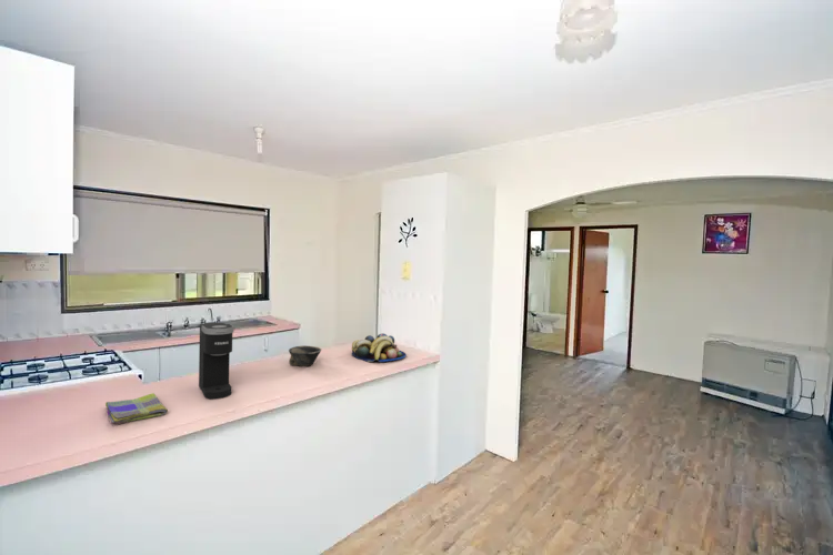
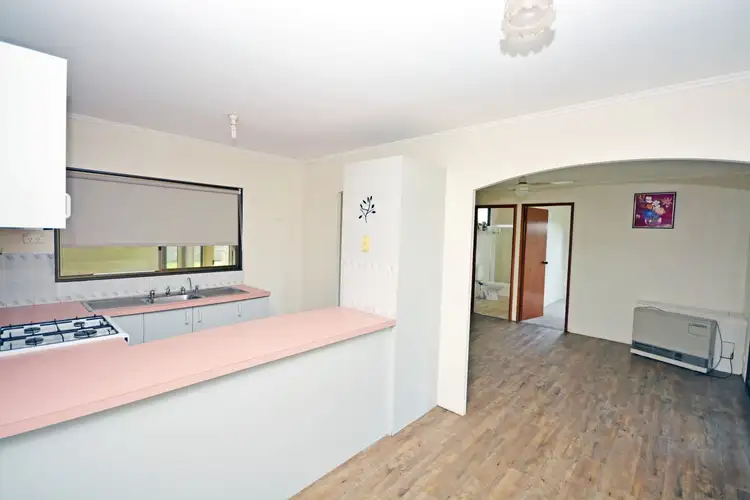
- dish towel (136, 407)
- fruit bowl (379, 345)
- bowl (304, 356)
- coffee maker (214, 356)
